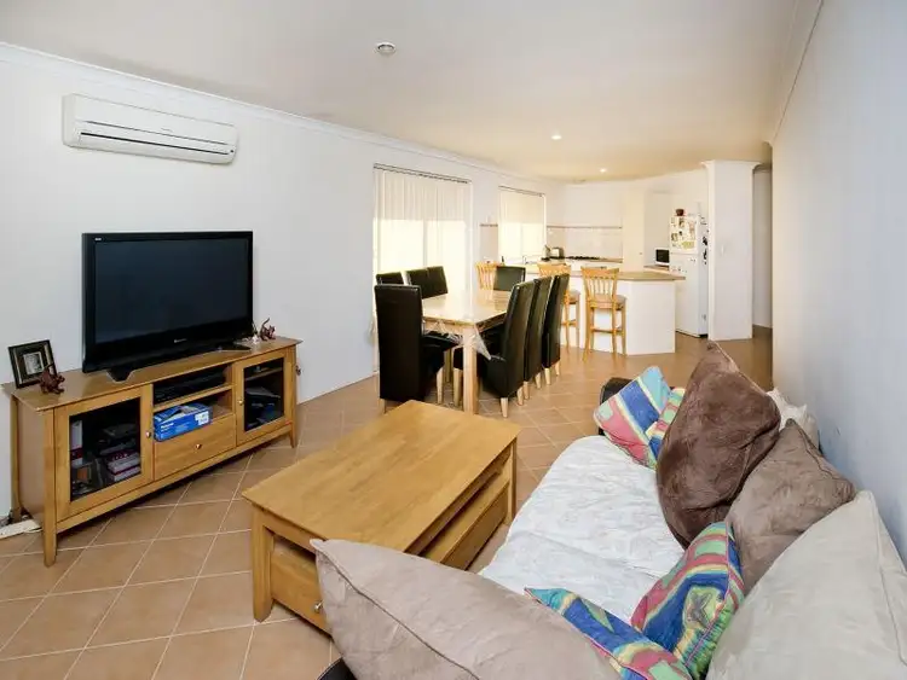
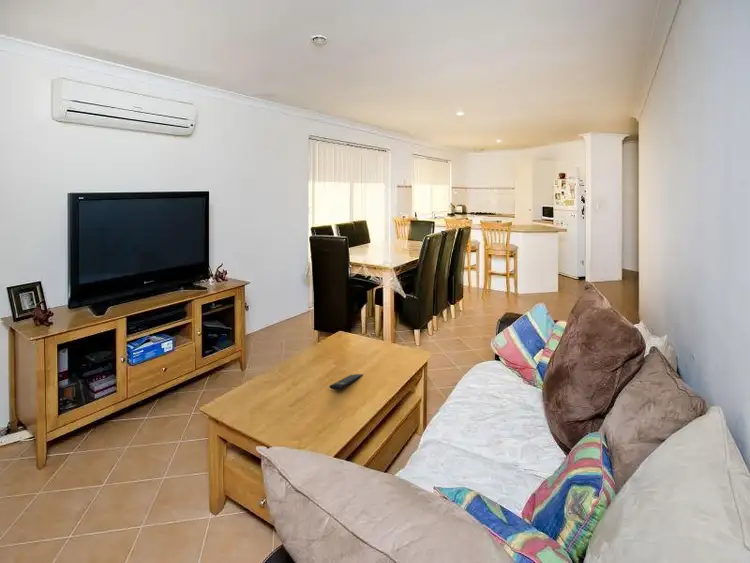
+ remote control (347, 381)
